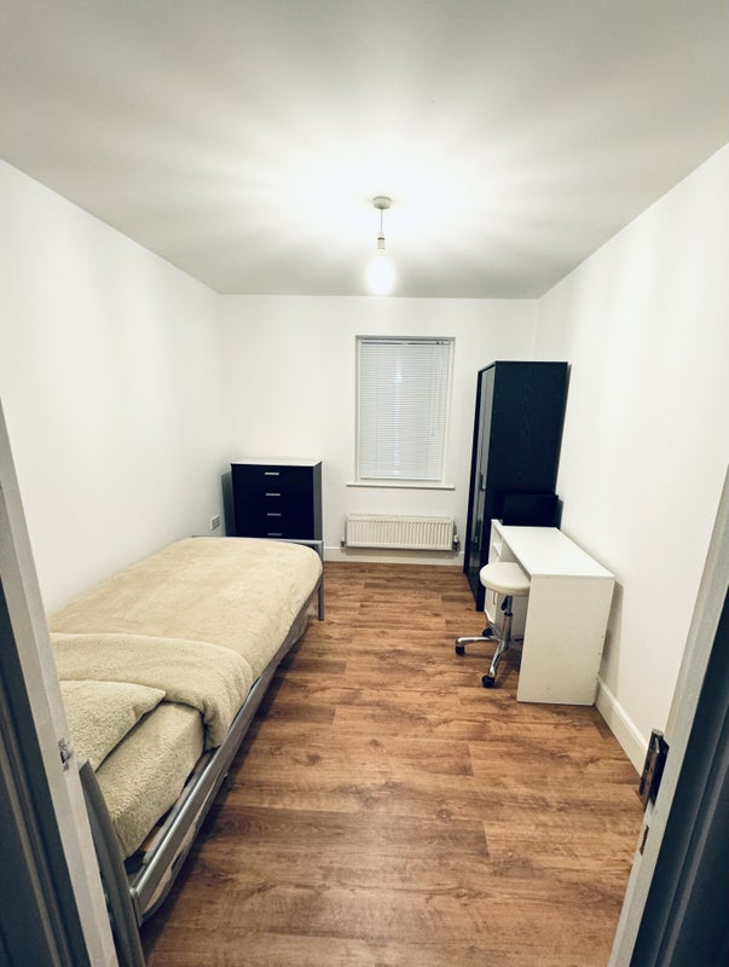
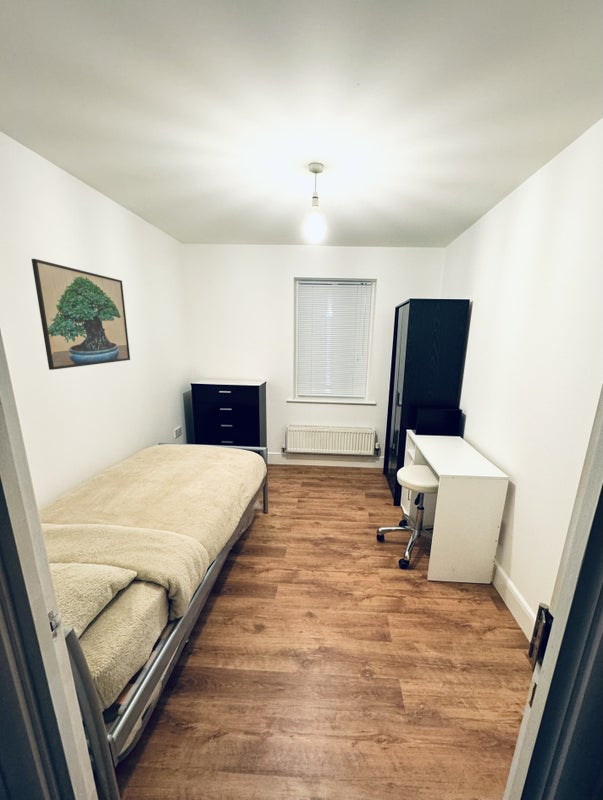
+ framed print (90, 319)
